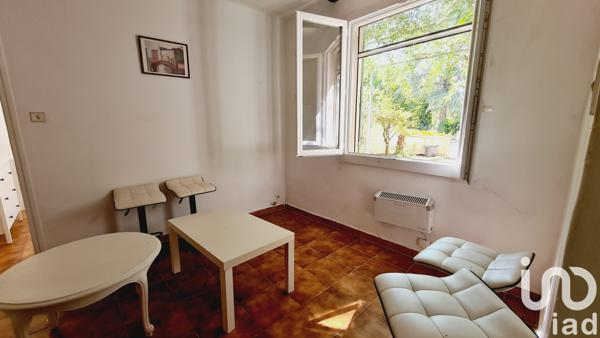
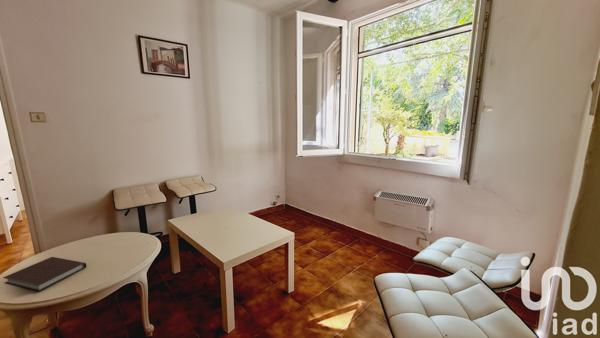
+ notebook (46, 272)
